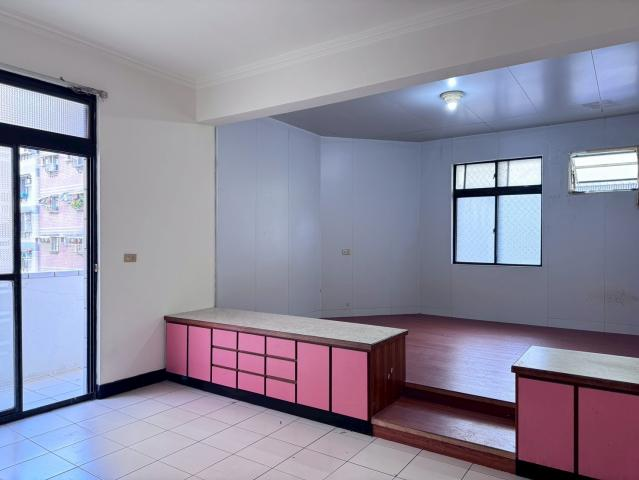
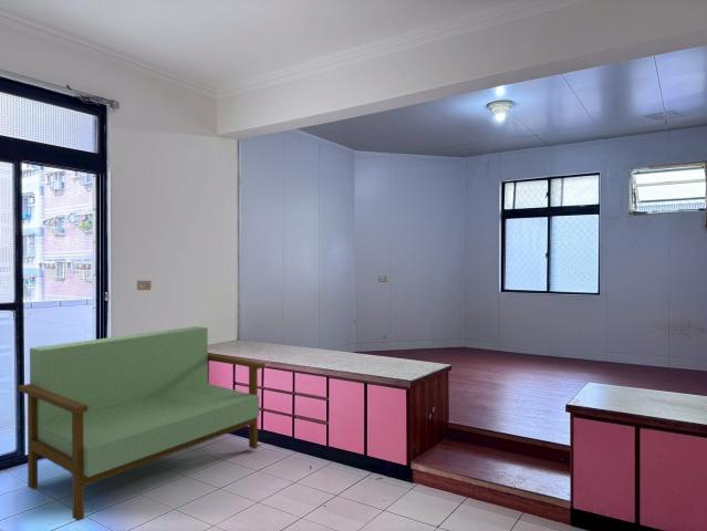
+ bench (154, 403)
